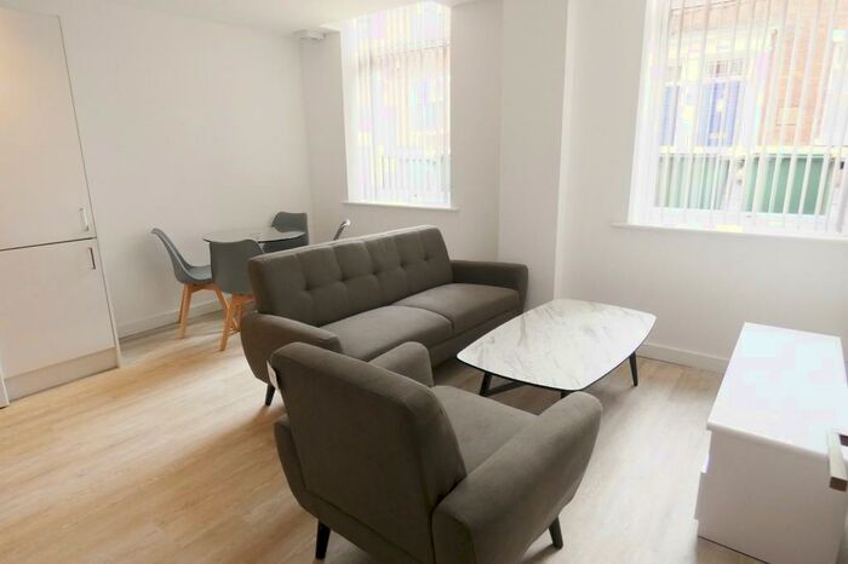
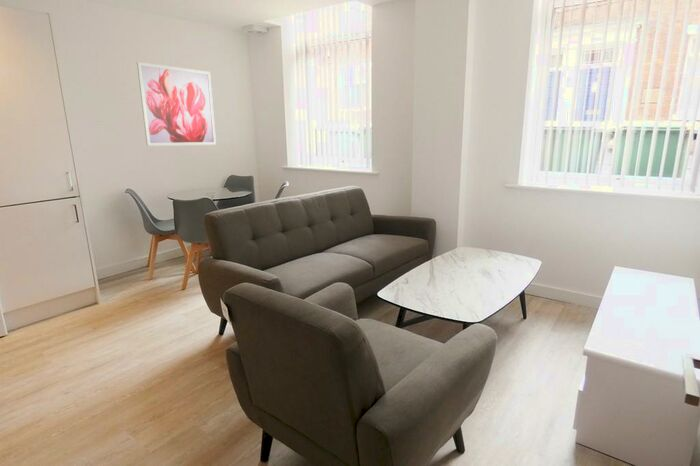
+ wall art (180, 107)
